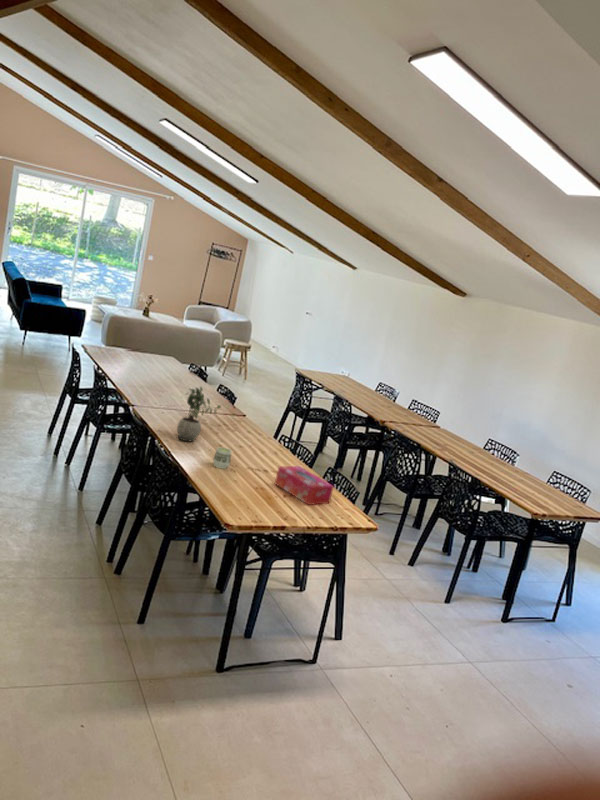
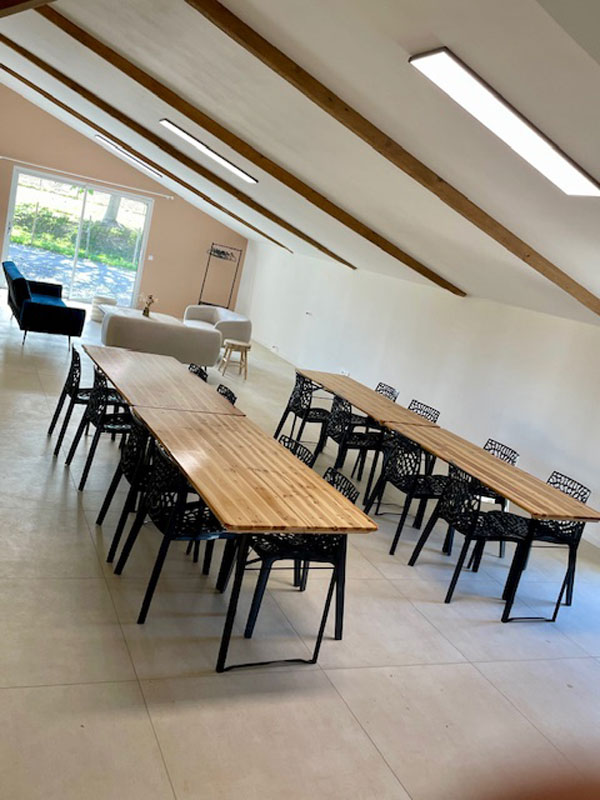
- potted plant (197, 413)
- tissue box (303, 484)
- cup (222, 458)
